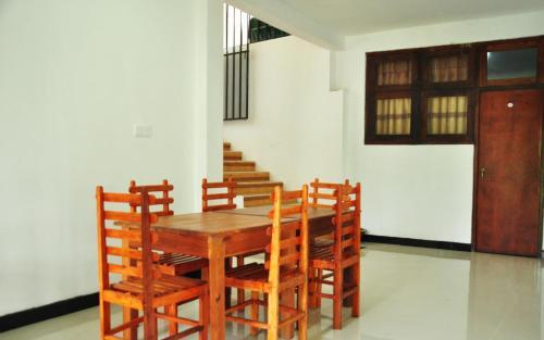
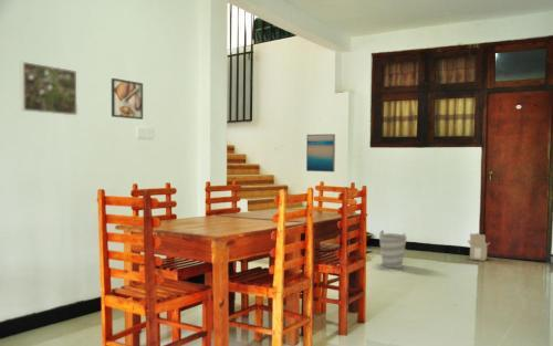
+ cardboard box (478, 244)
+ wall art (320, 153)
+ bucket (392, 248)
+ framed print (50, 90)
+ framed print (127, 98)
